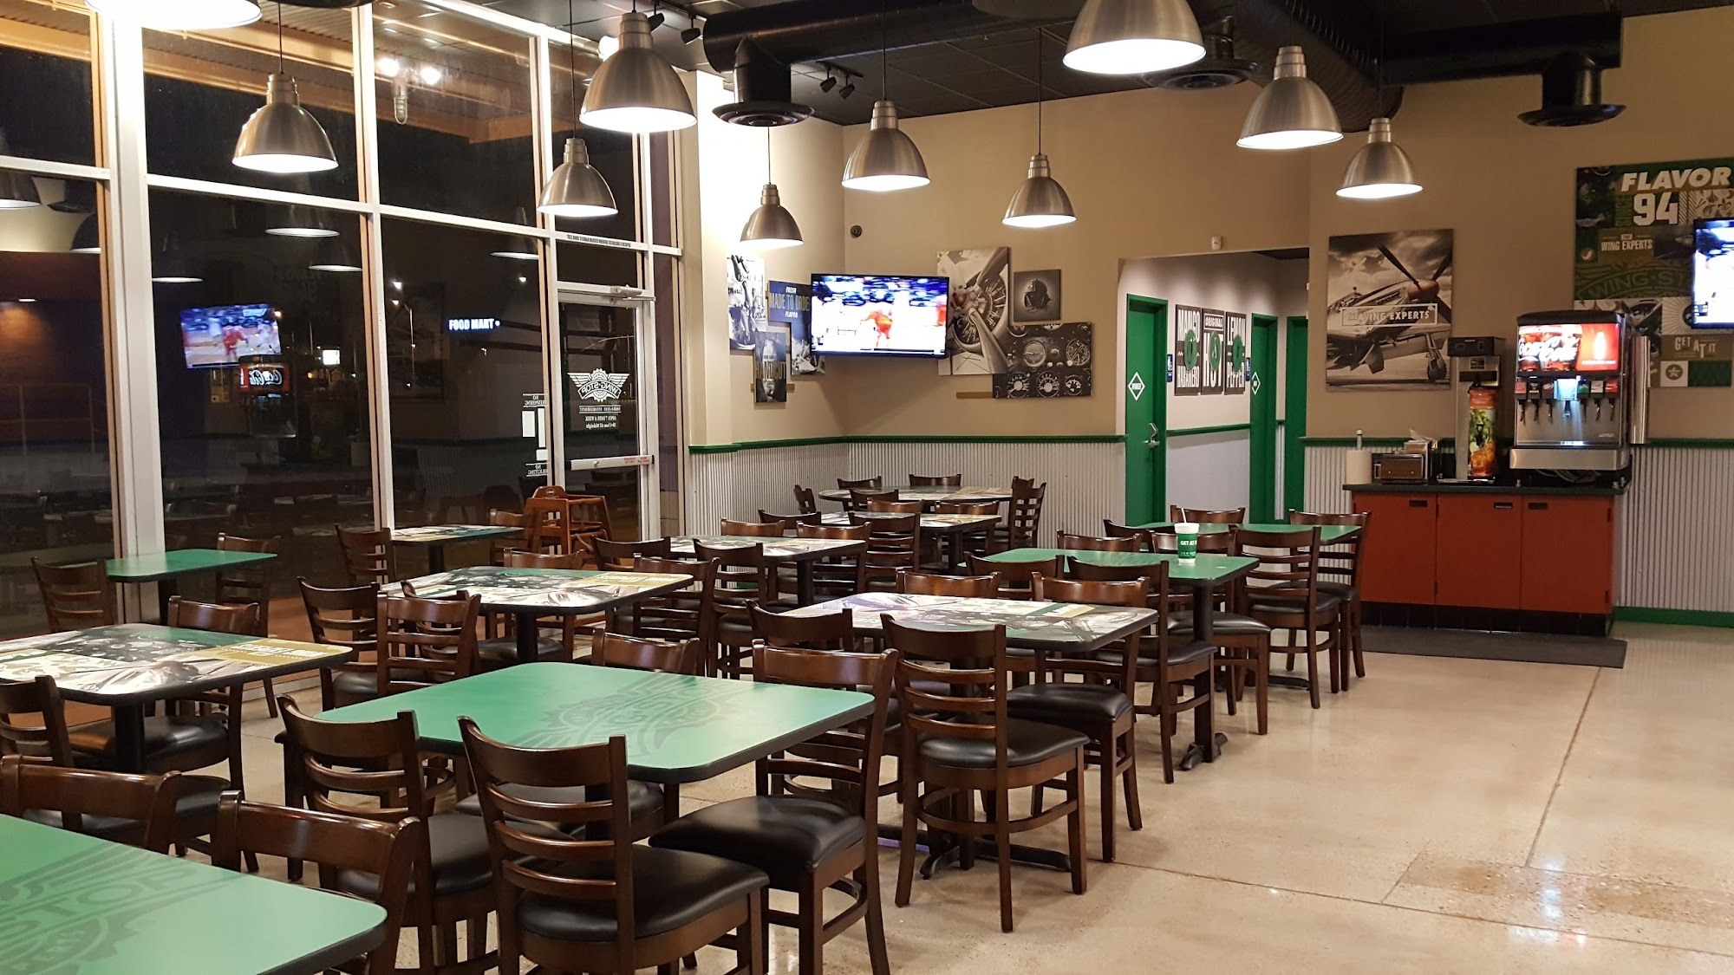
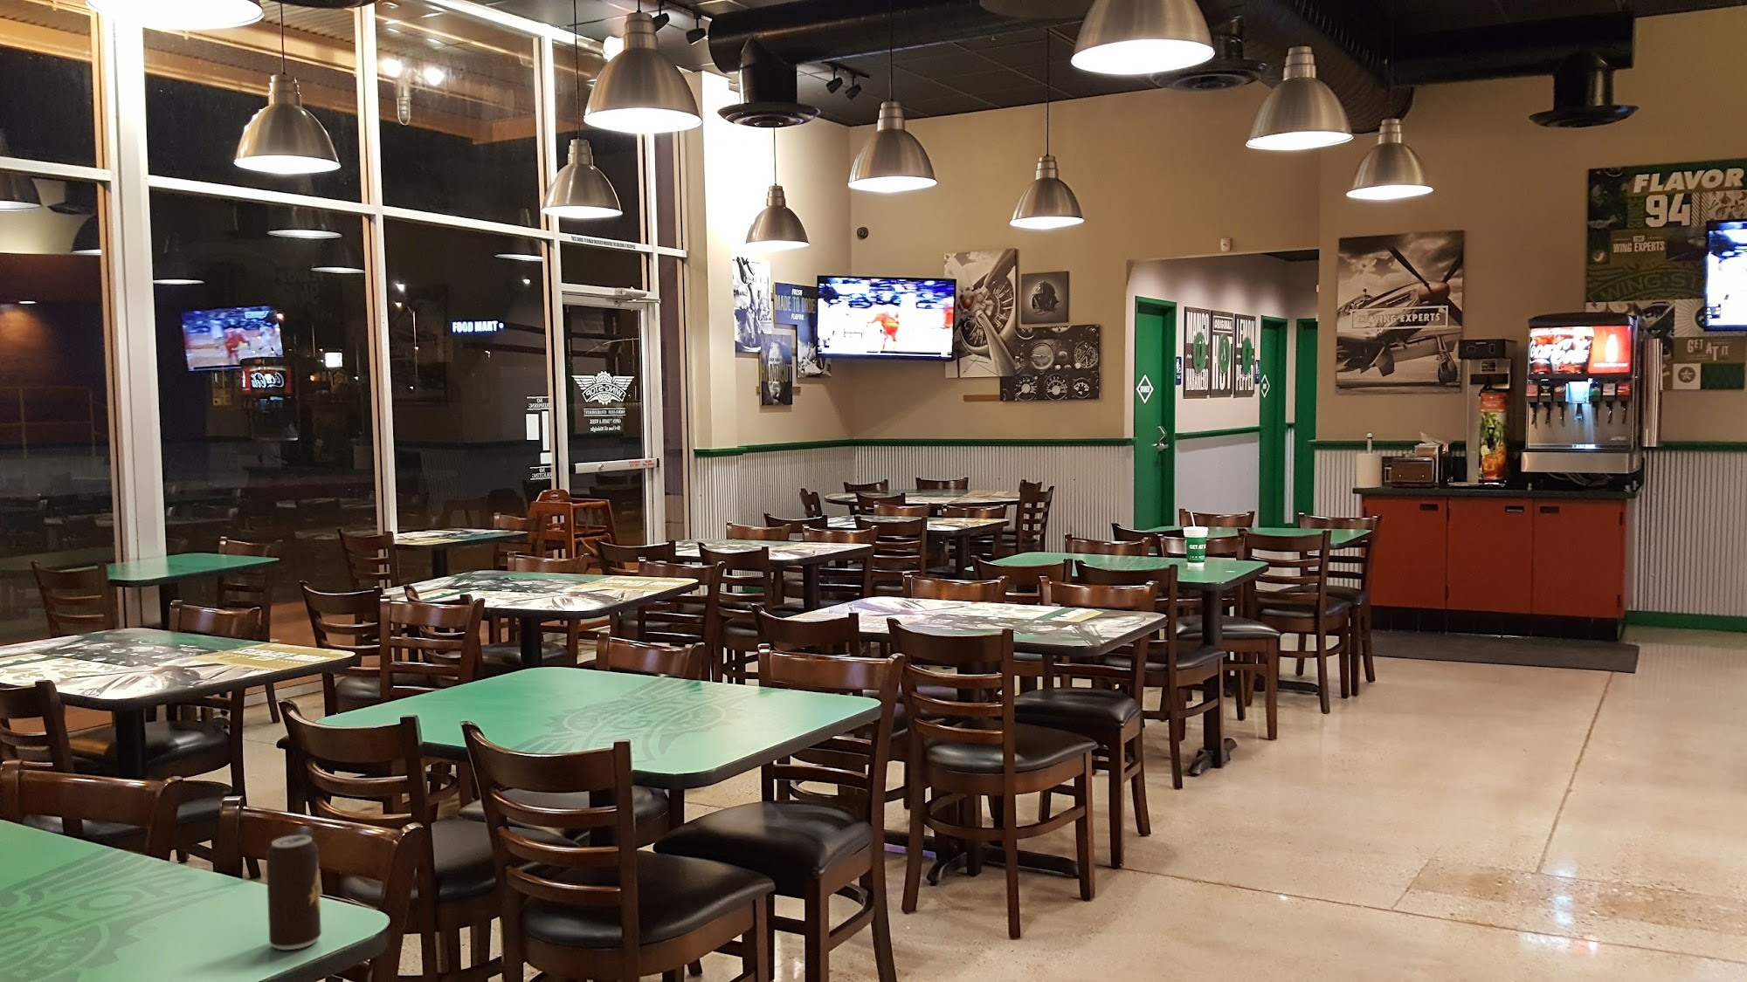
+ beverage can (294, 891)
